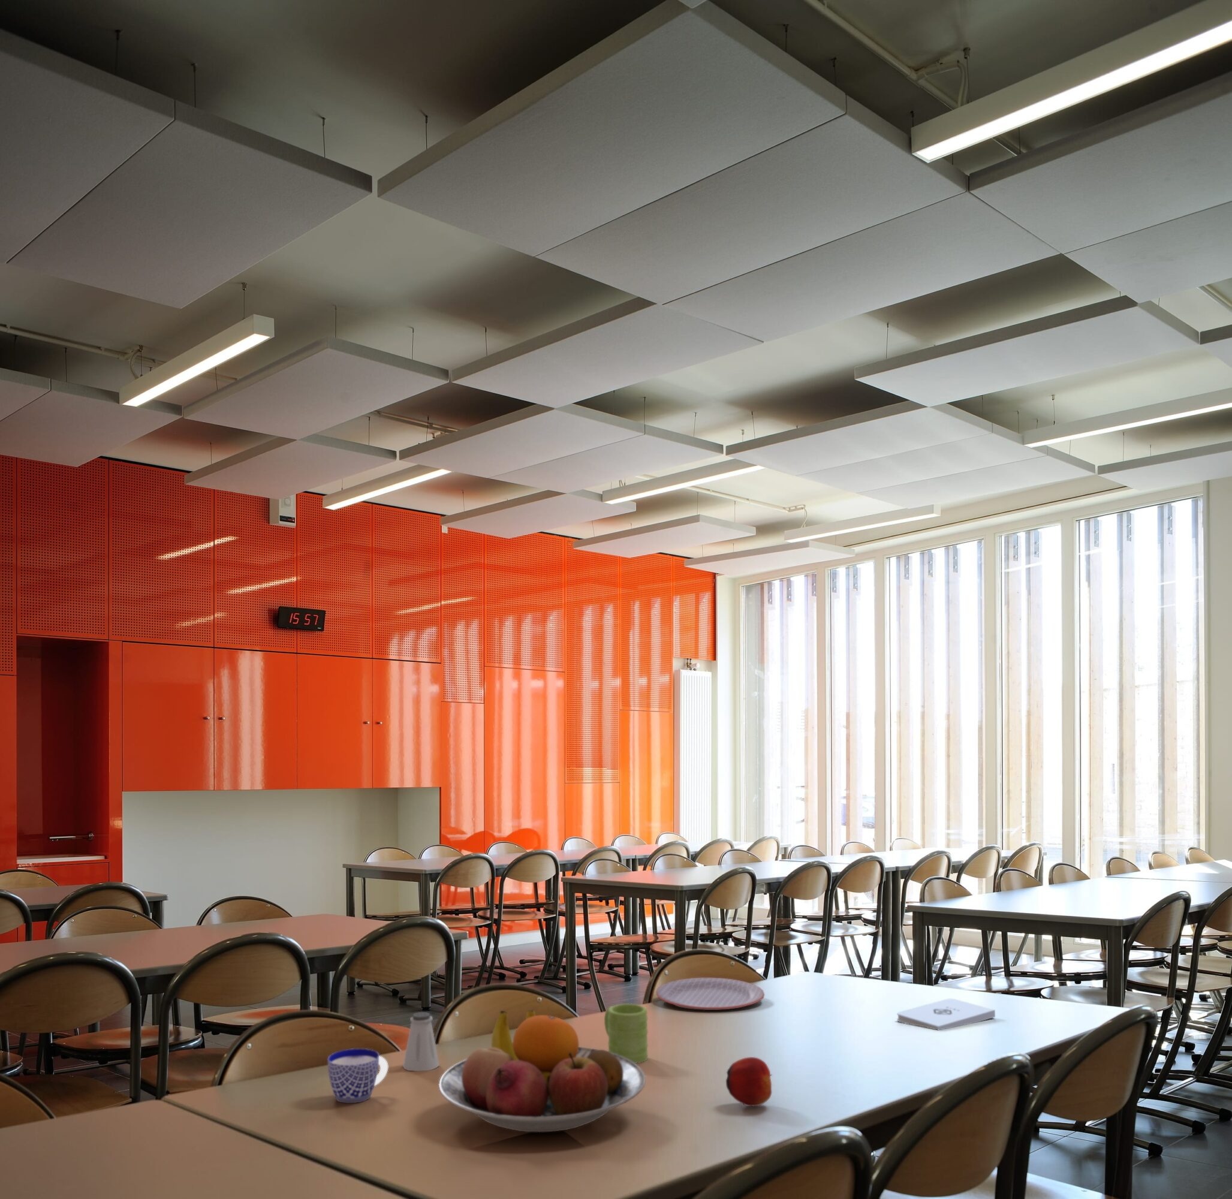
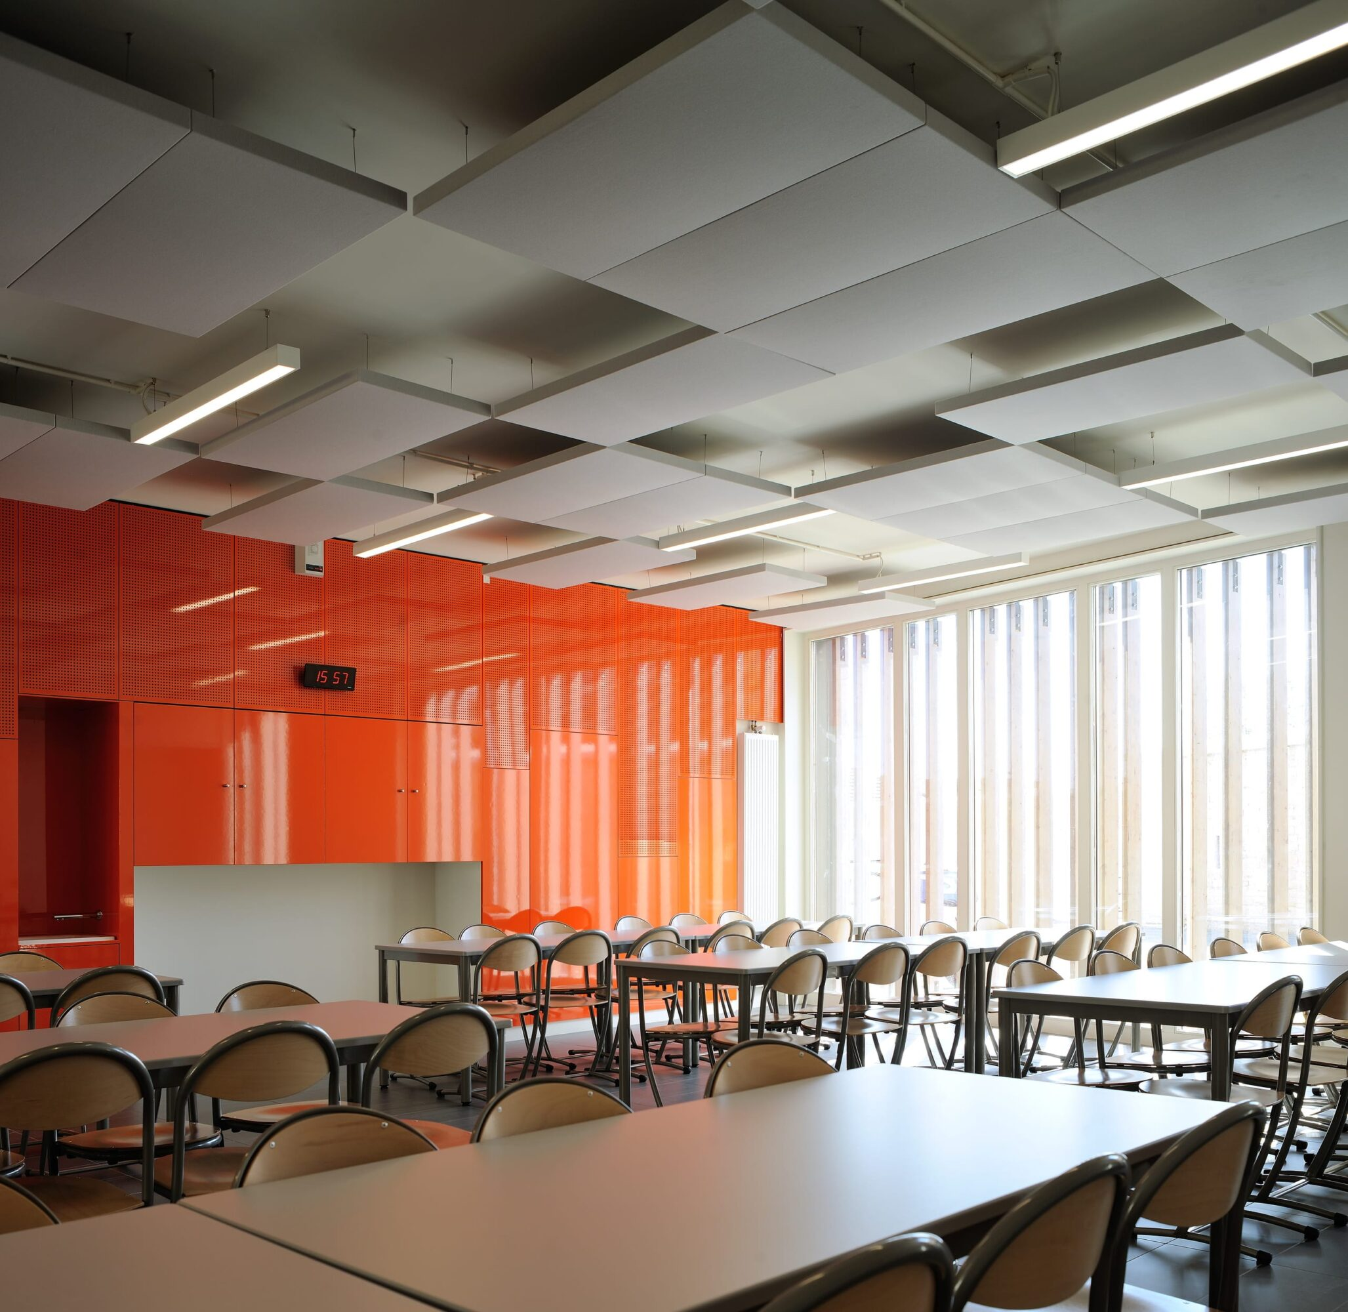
- plate (710, 996)
- apple (749, 1081)
- saltshaker (421, 1040)
- cup (360, 1075)
- notepad (945, 1015)
- mug (623, 1031)
- fruit bowl (542, 1069)
